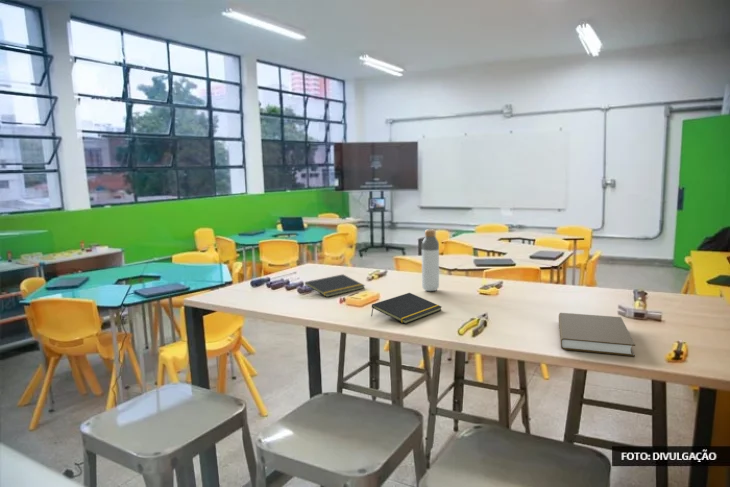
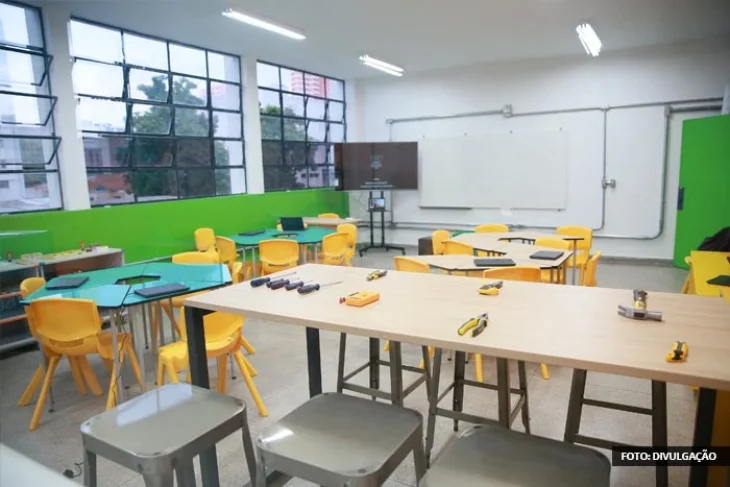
- book (592, 332)
- notepad (407, 307)
- bottle (430, 260)
- notepad (335, 285)
